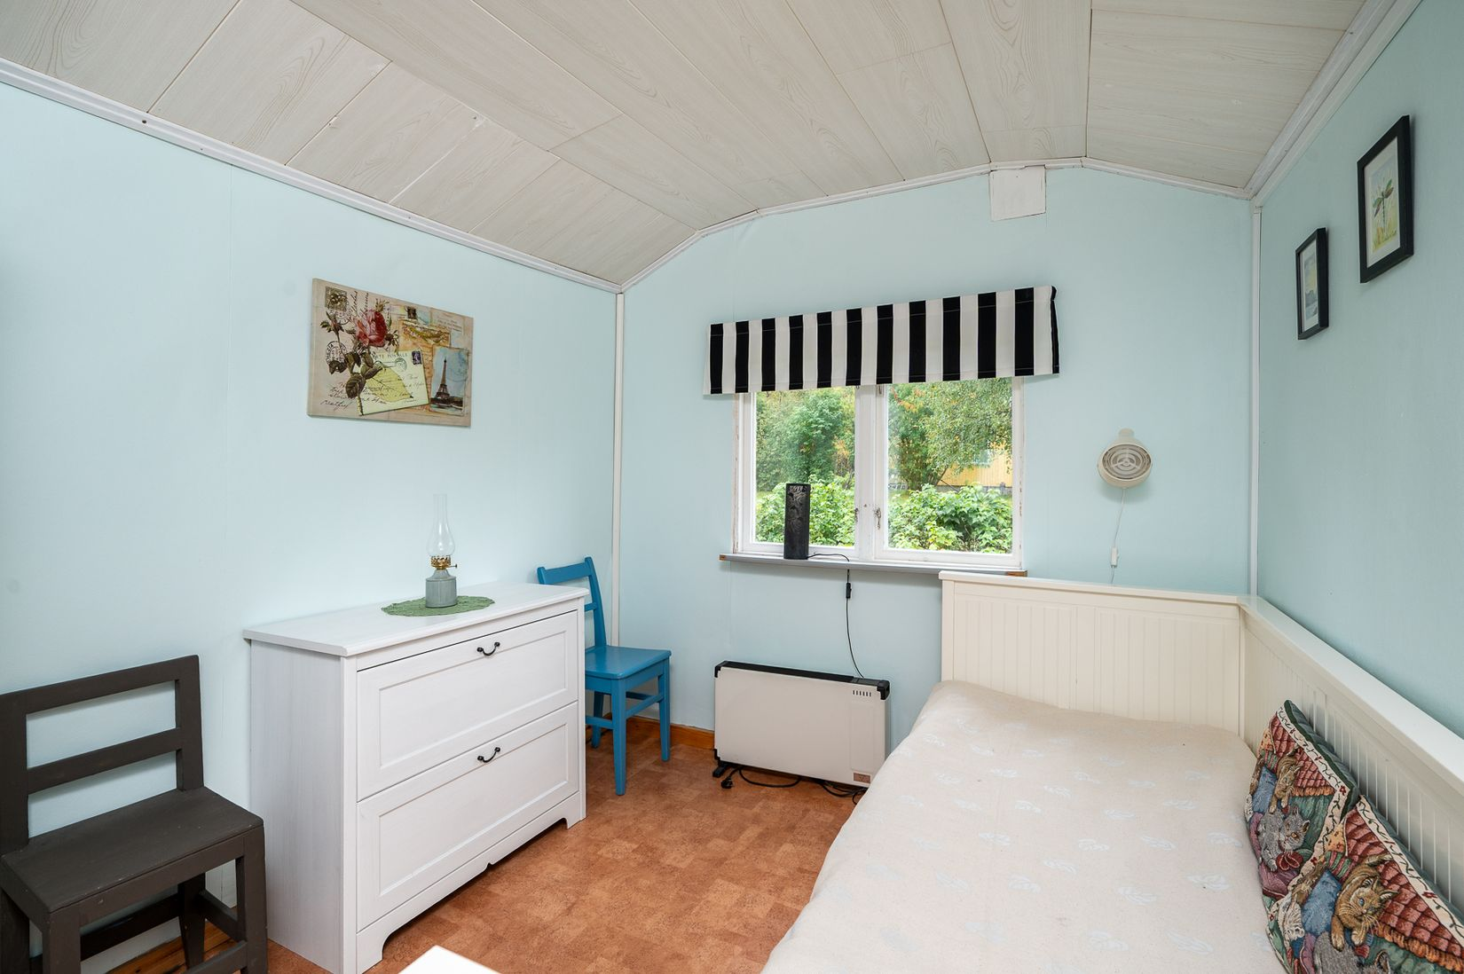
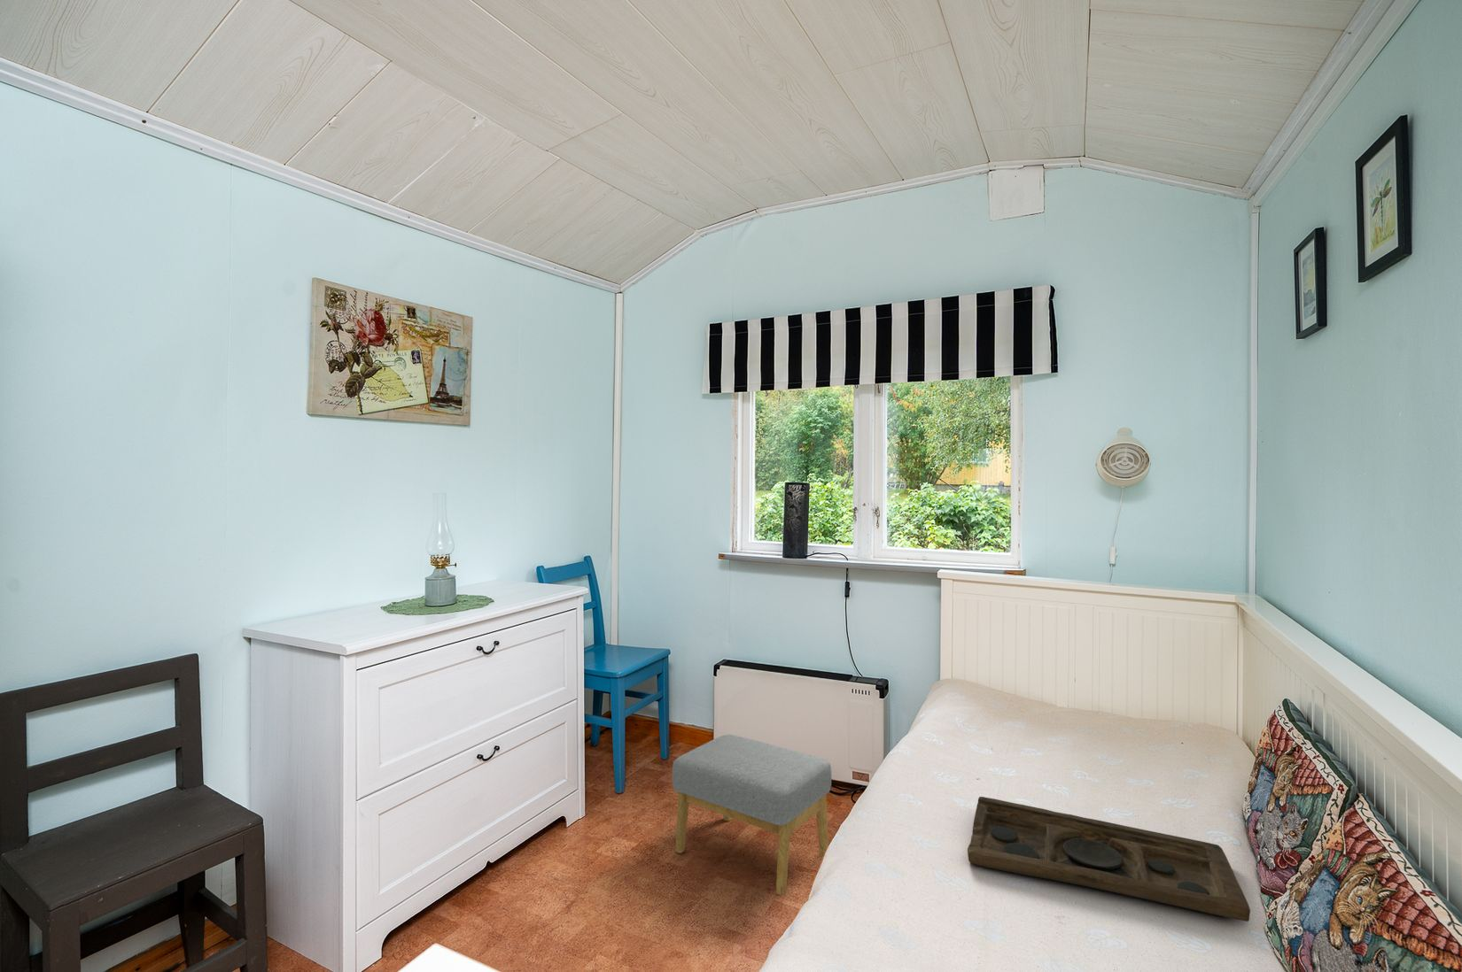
+ decorative tray (1094, 852)
+ footstool (751, 804)
